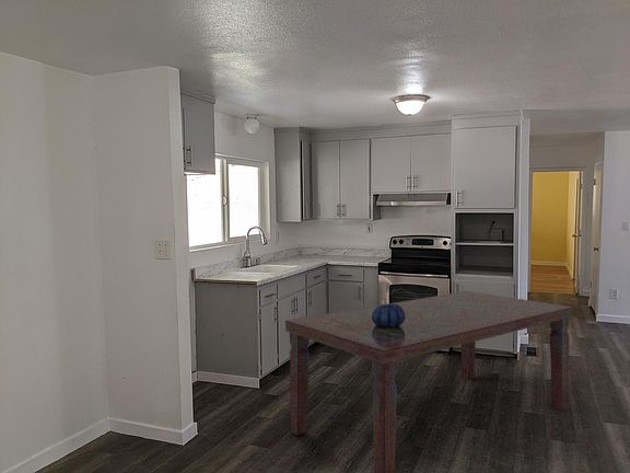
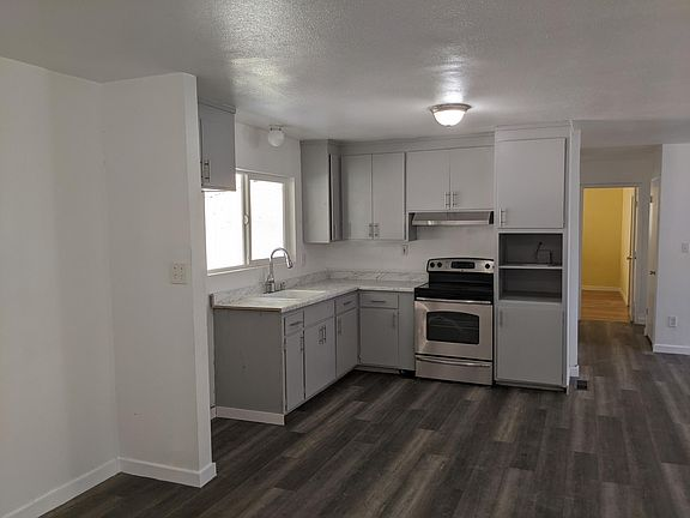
- dining table (432, 351)
- decorative bowl (388, 314)
